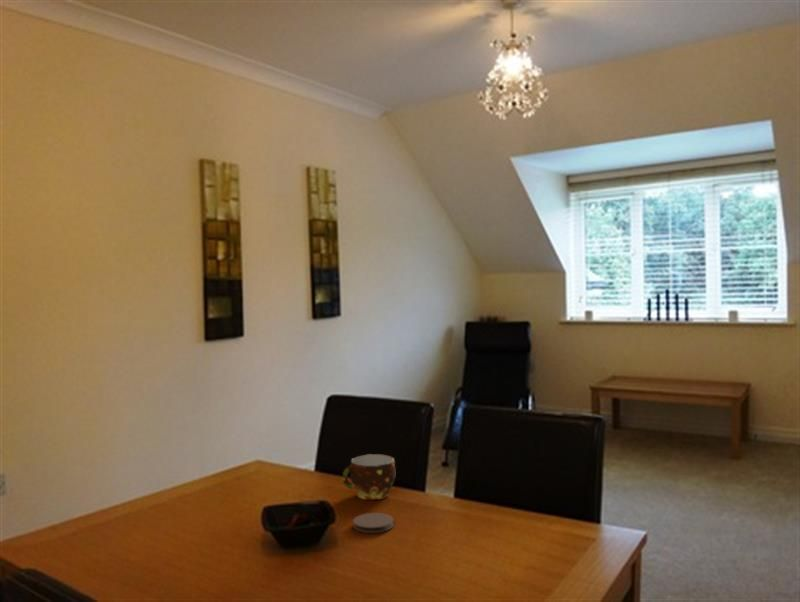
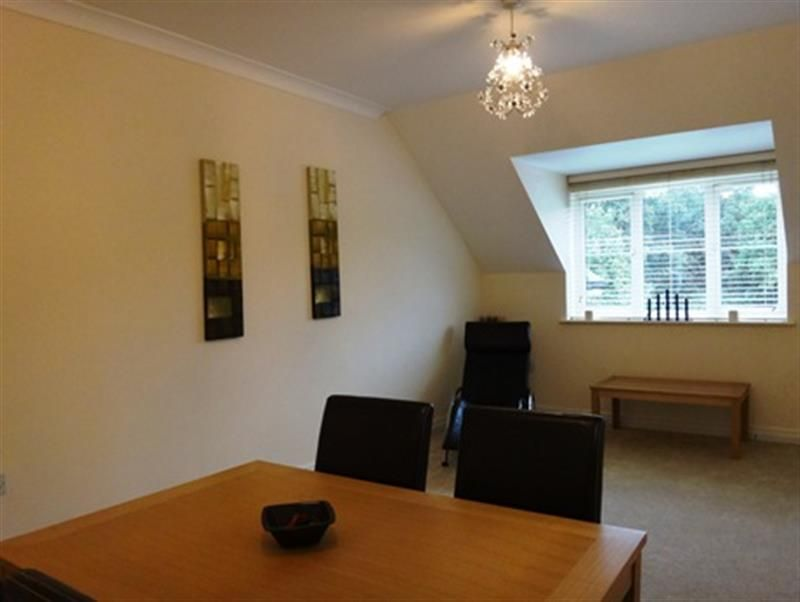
- coaster (373, 522)
- cup (371, 478)
